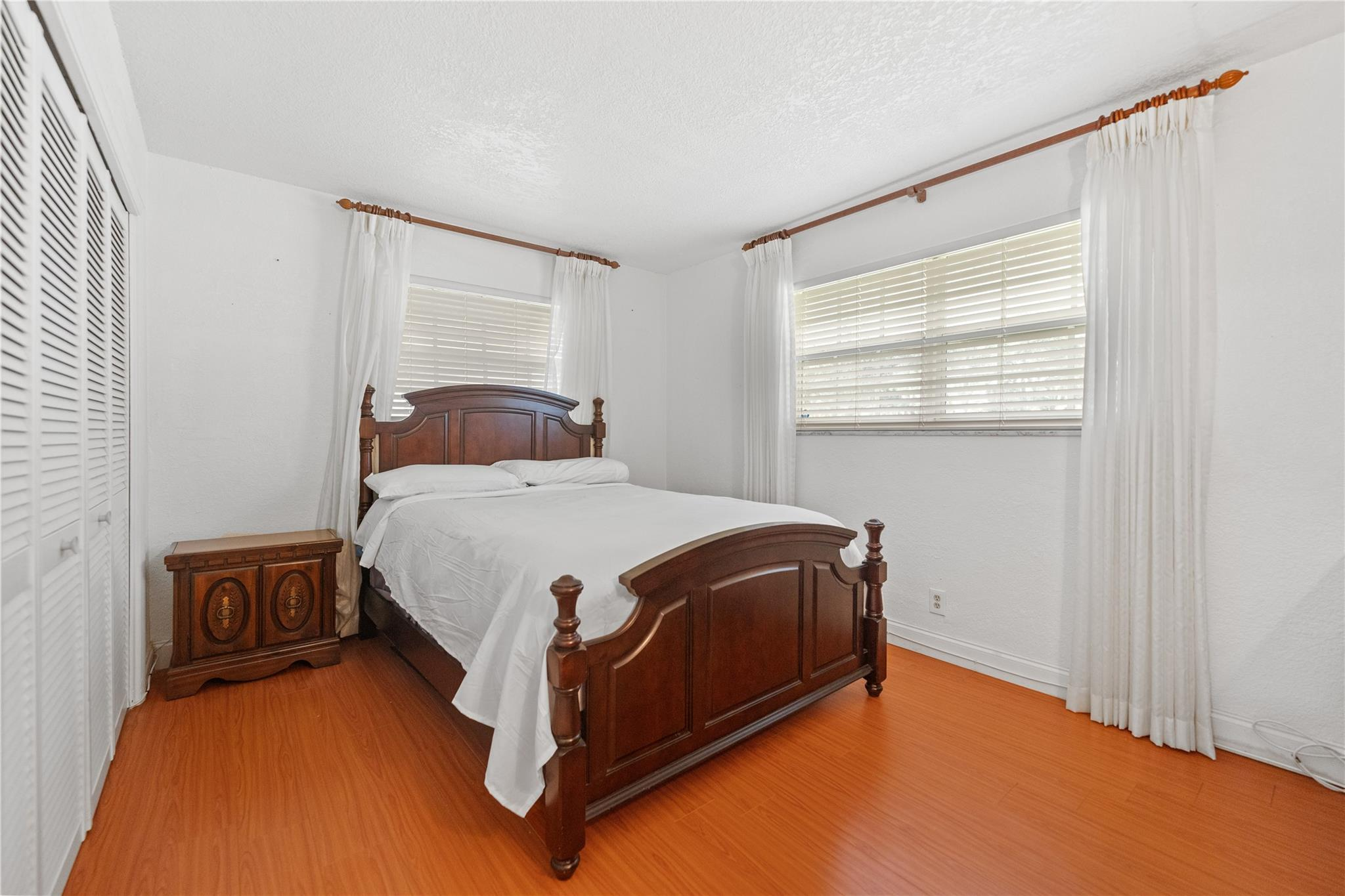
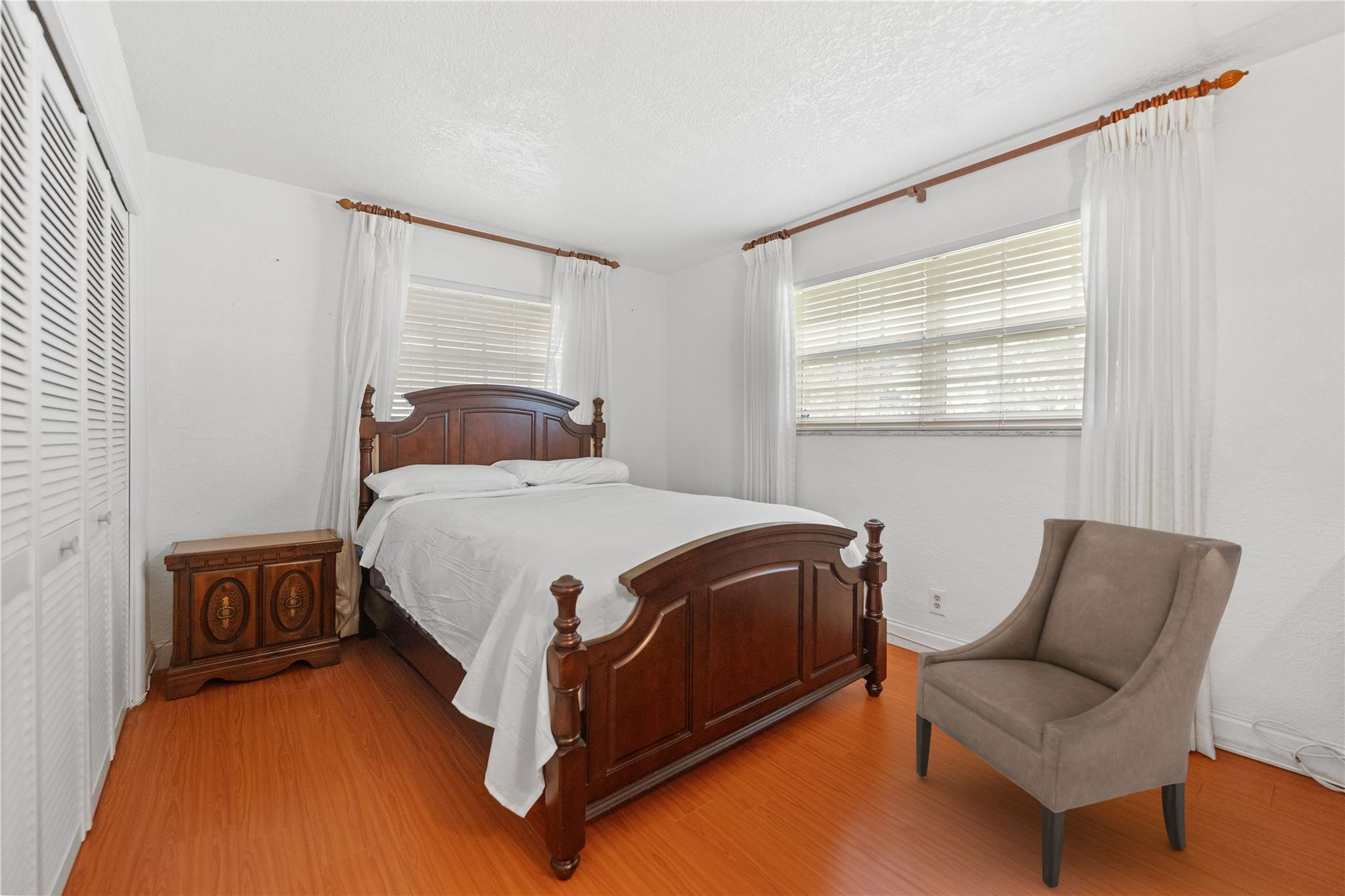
+ armchair (1070, 672)
